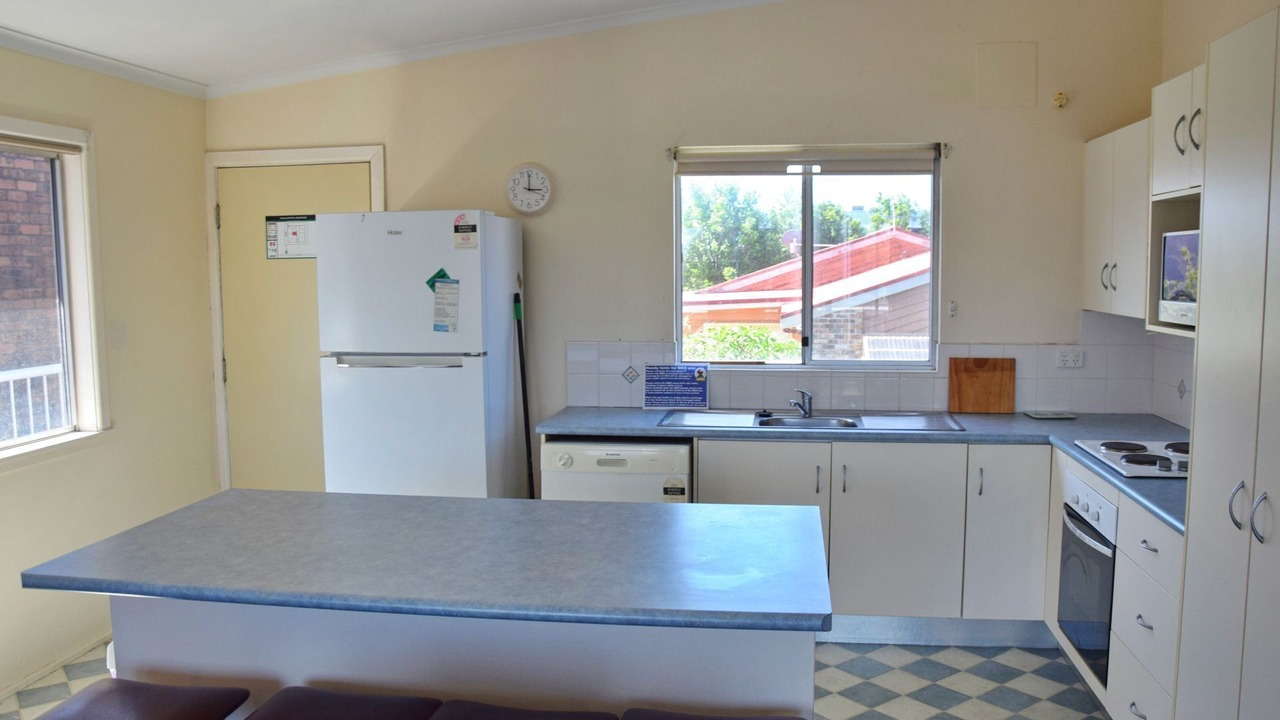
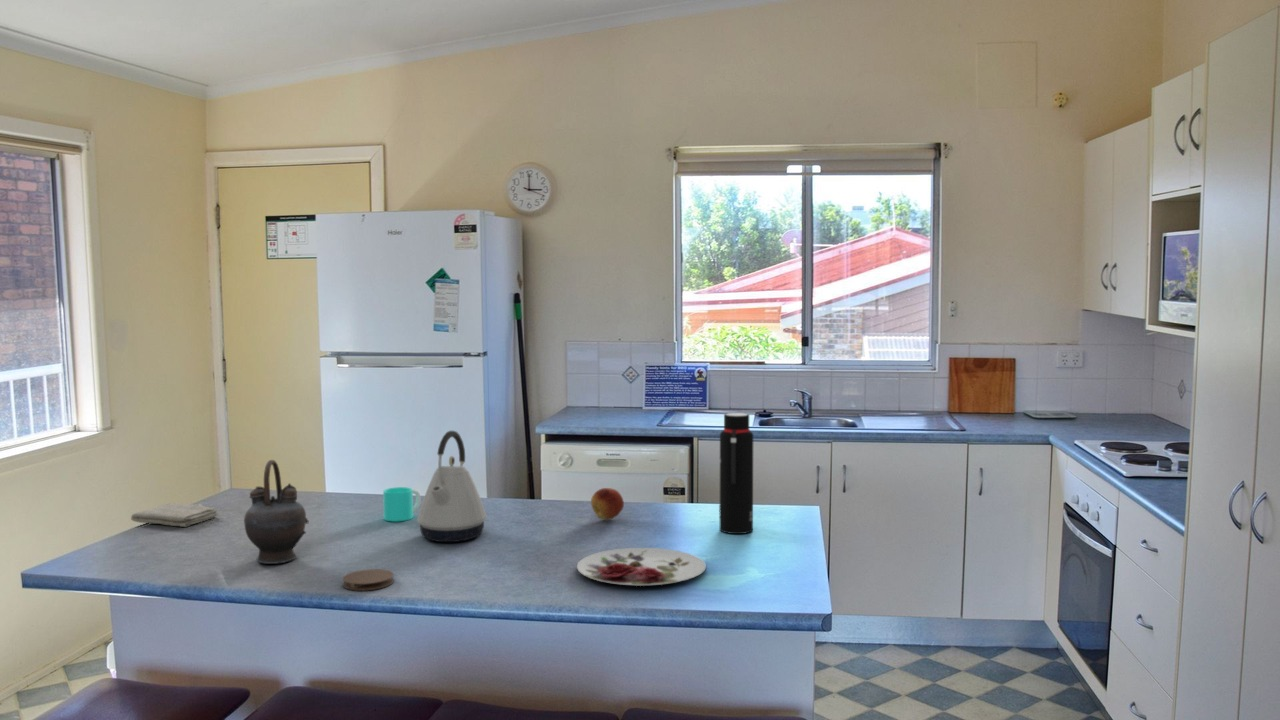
+ teapot (278, 508)
+ water bottle (735, 473)
+ coaster (368, 579)
+ kettle (450, 484)
+ cup (403, 503)
+ plate (641, 564)
+ washcloth (175, 514)
+ fruit (607, 504)
